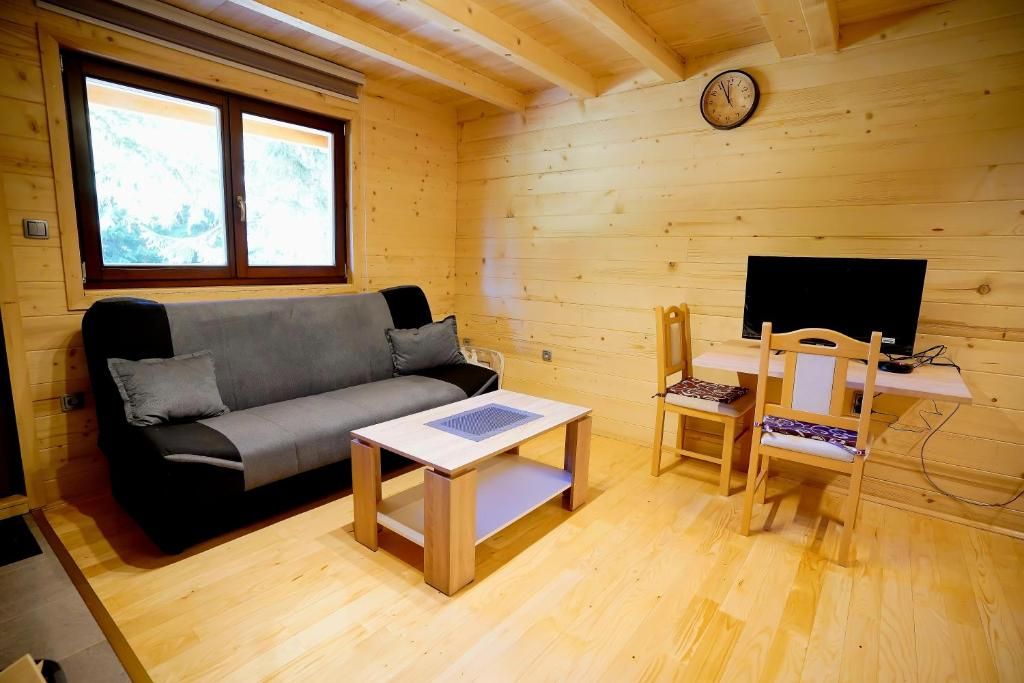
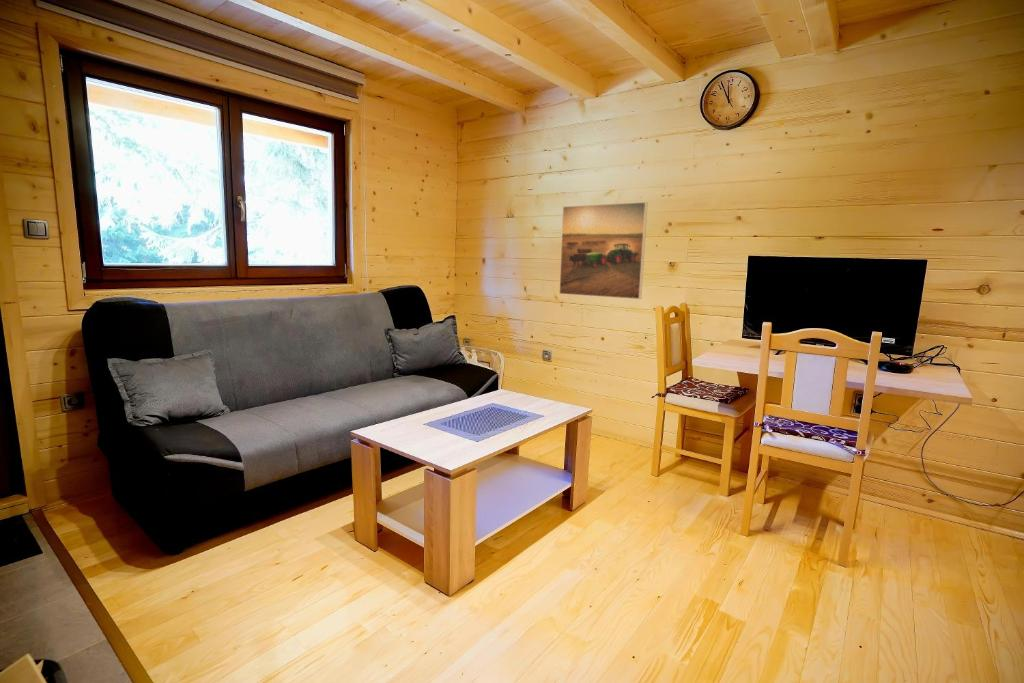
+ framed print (600, 251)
